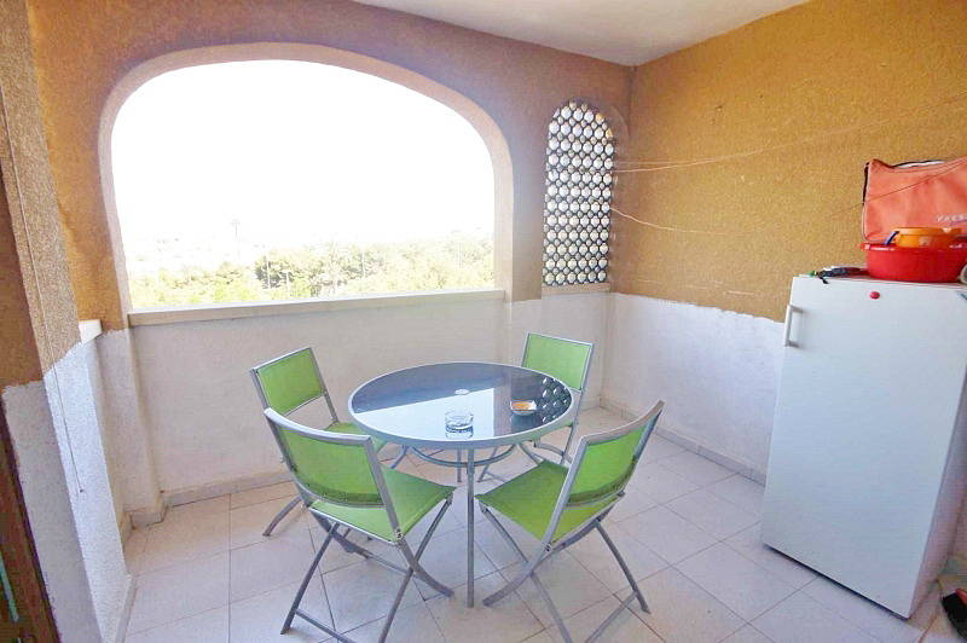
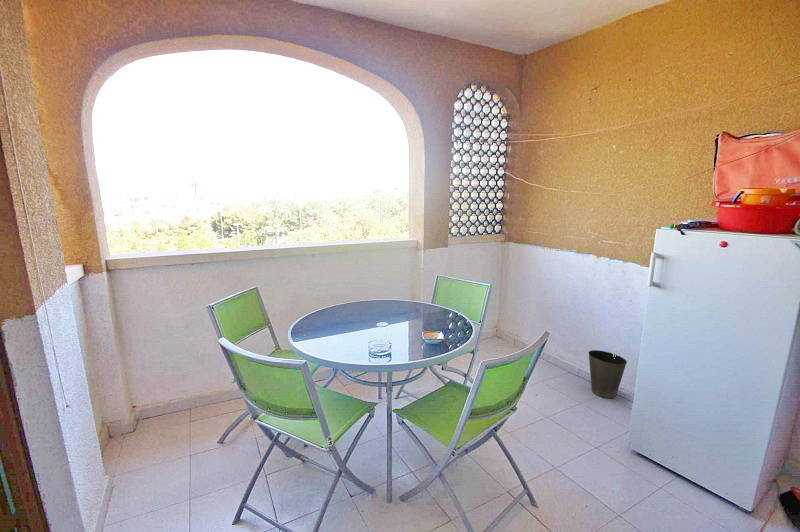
+ waste basket (605, 374)
